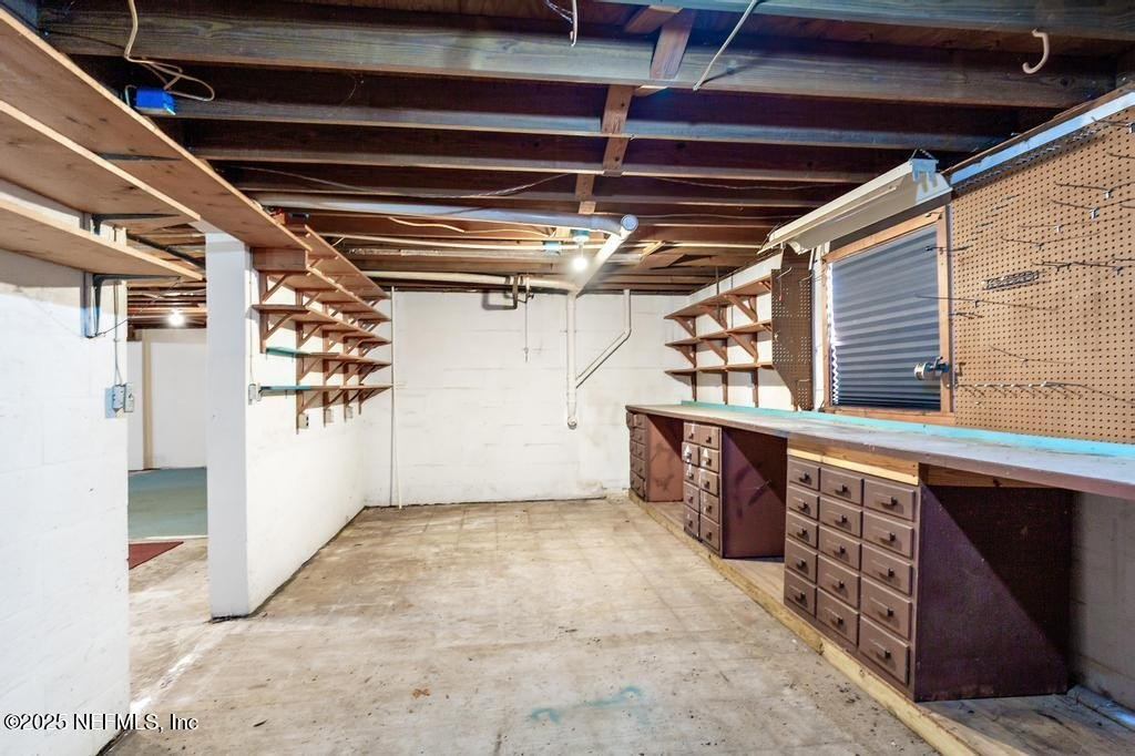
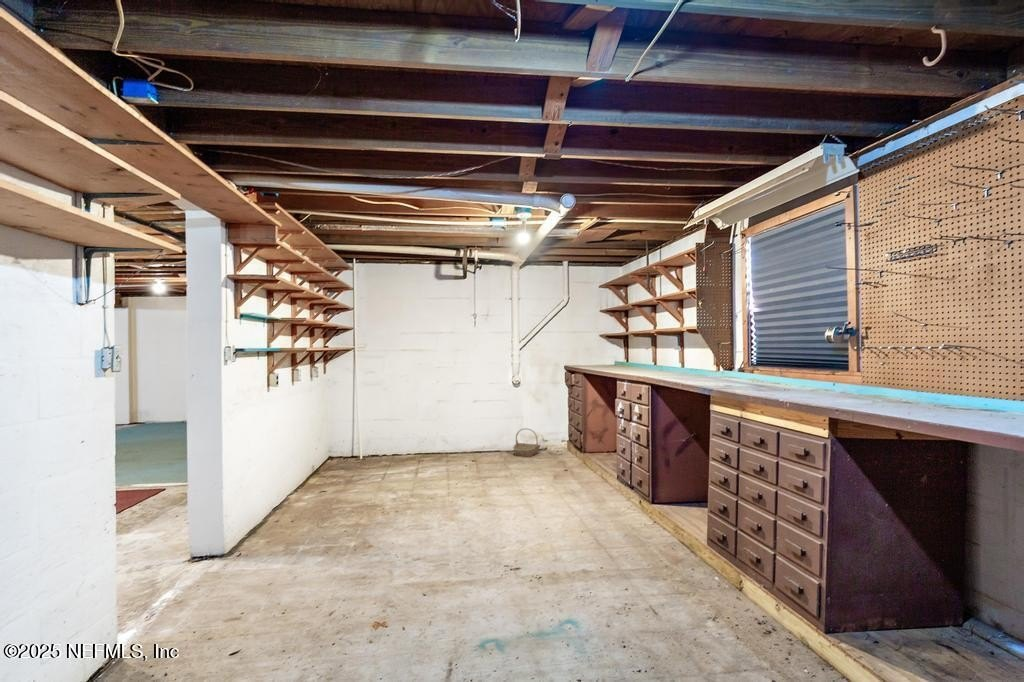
+ basket (525, 443)
